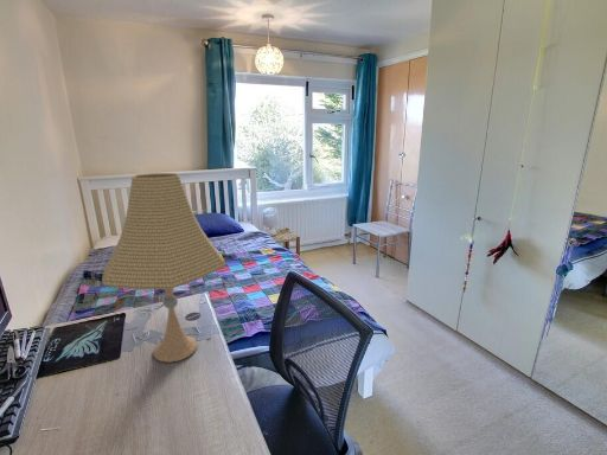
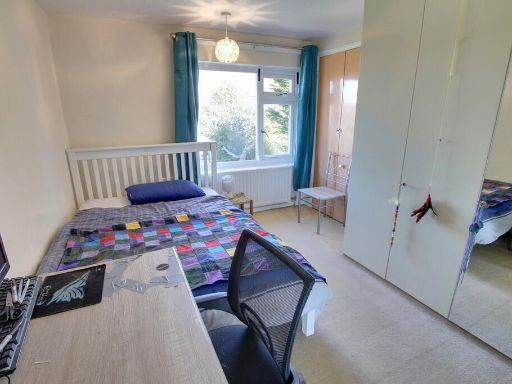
- desk lamp (166, 268)
